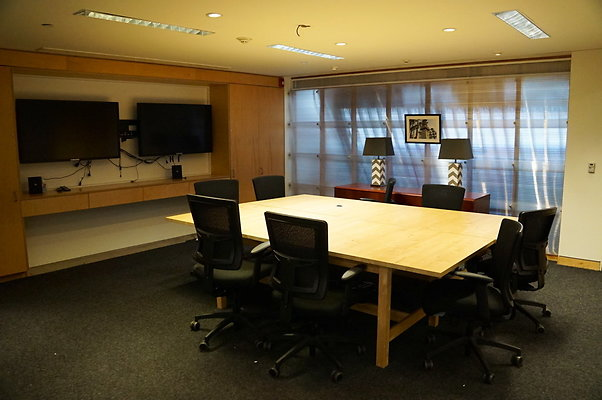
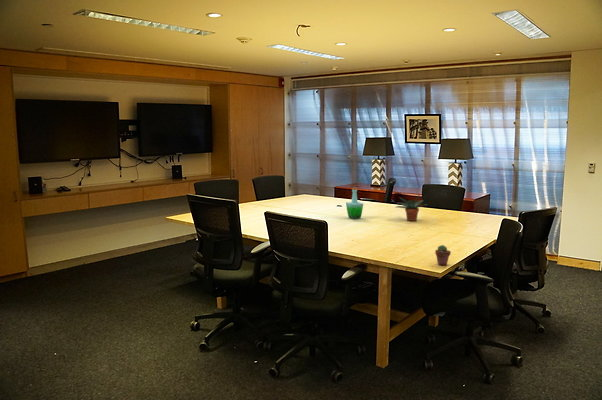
+ bottle (354, 203)
+ potted plant (411, 206)
+ potted succulent (442, 254)
